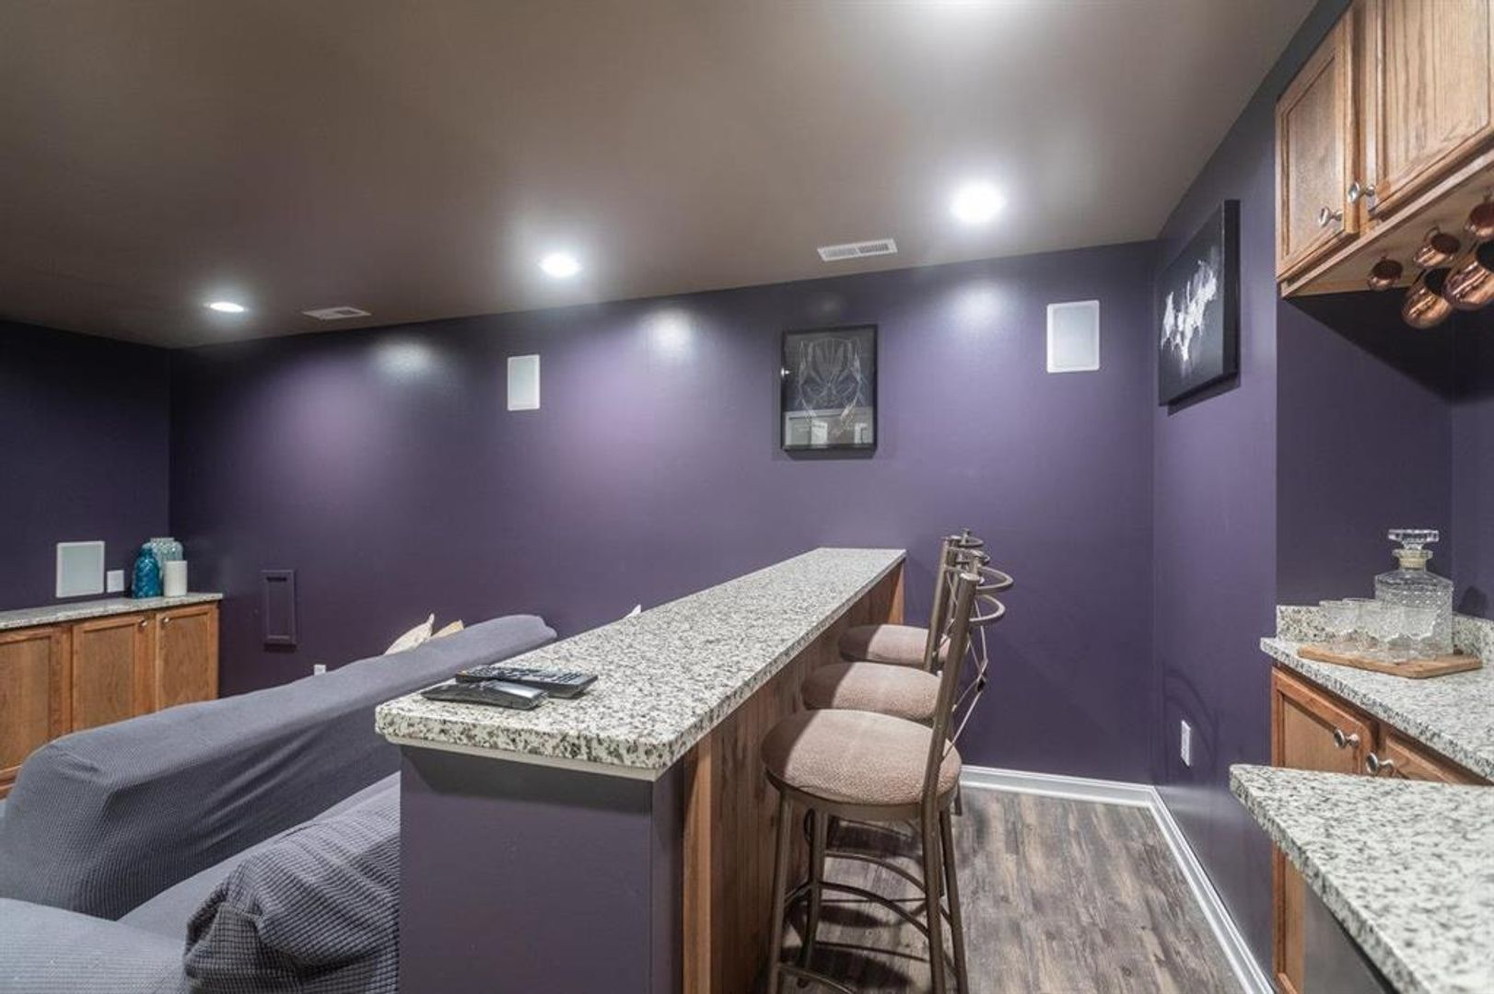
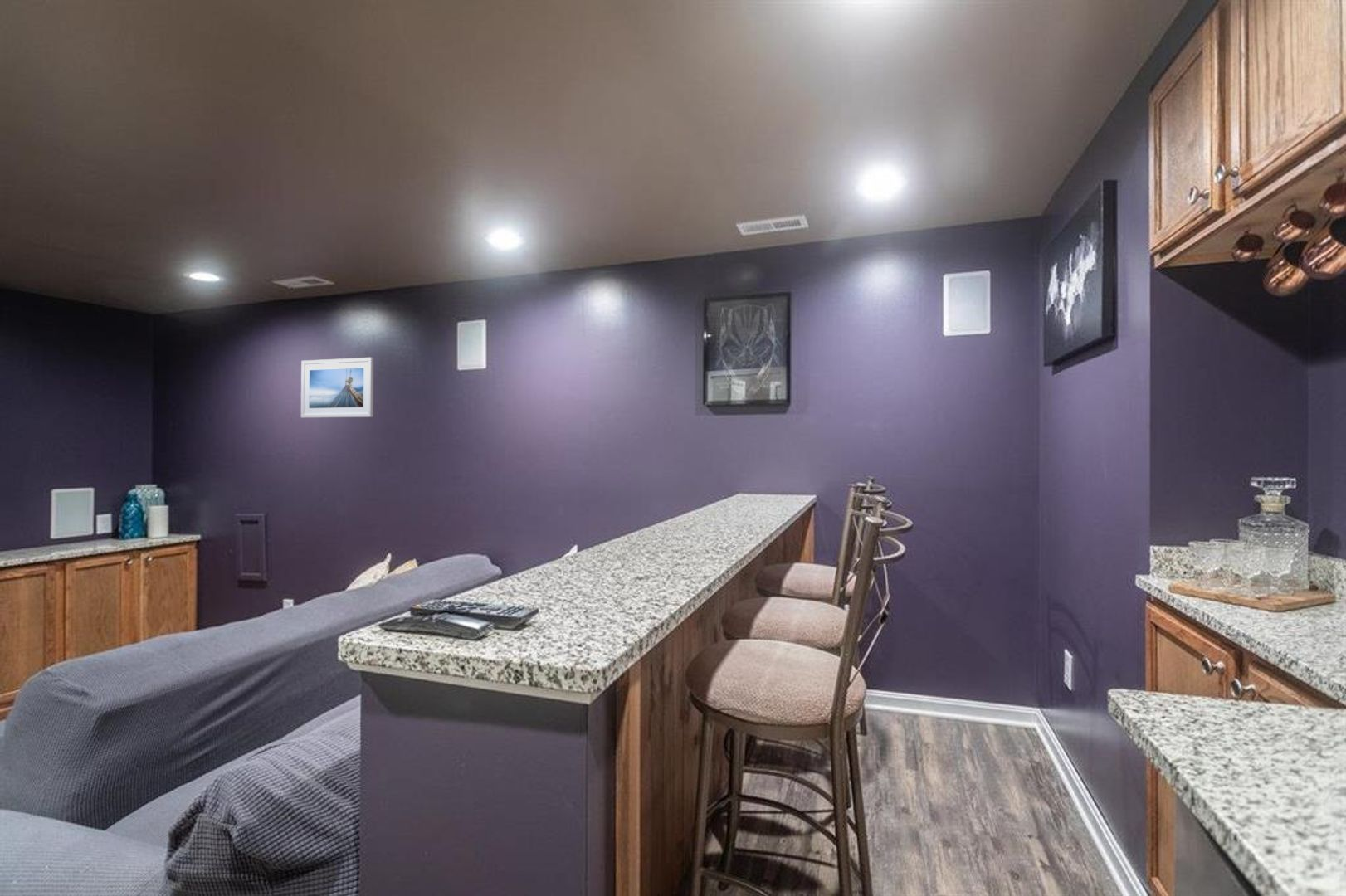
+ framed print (336, 388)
